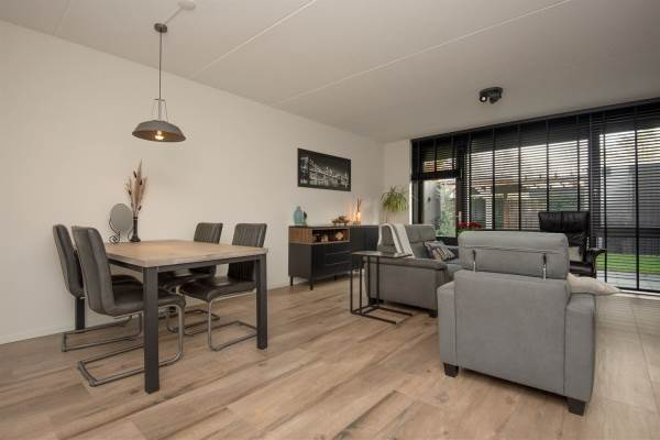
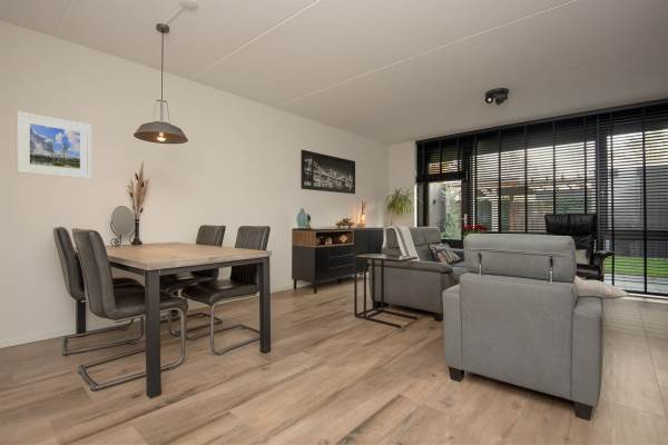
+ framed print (56, 147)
